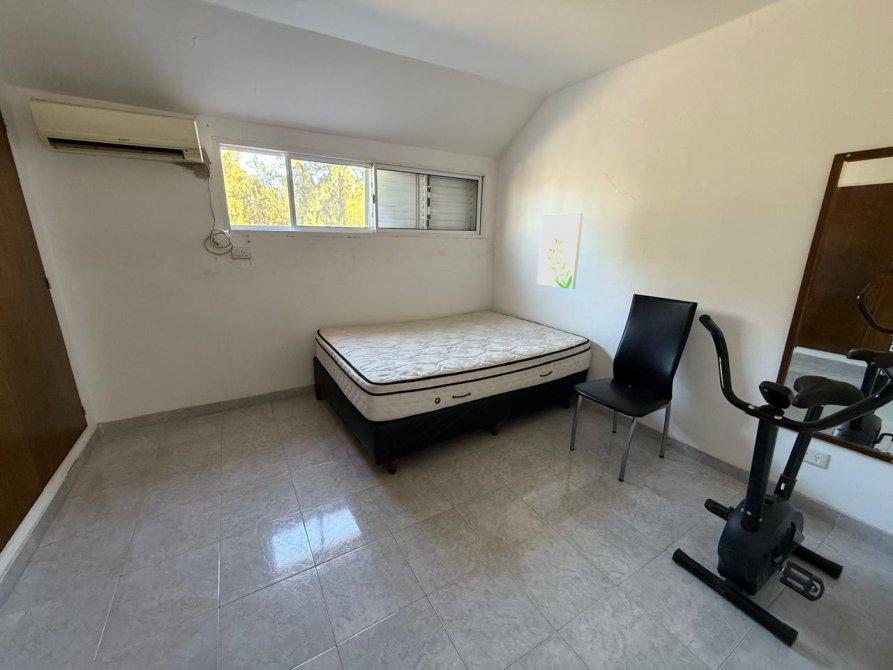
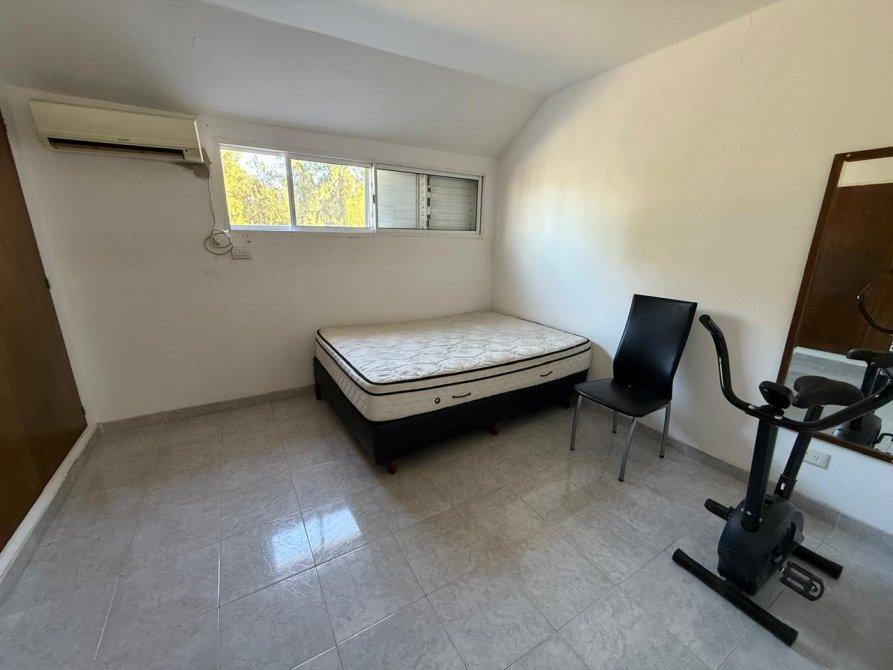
- wall art (558, 251)
